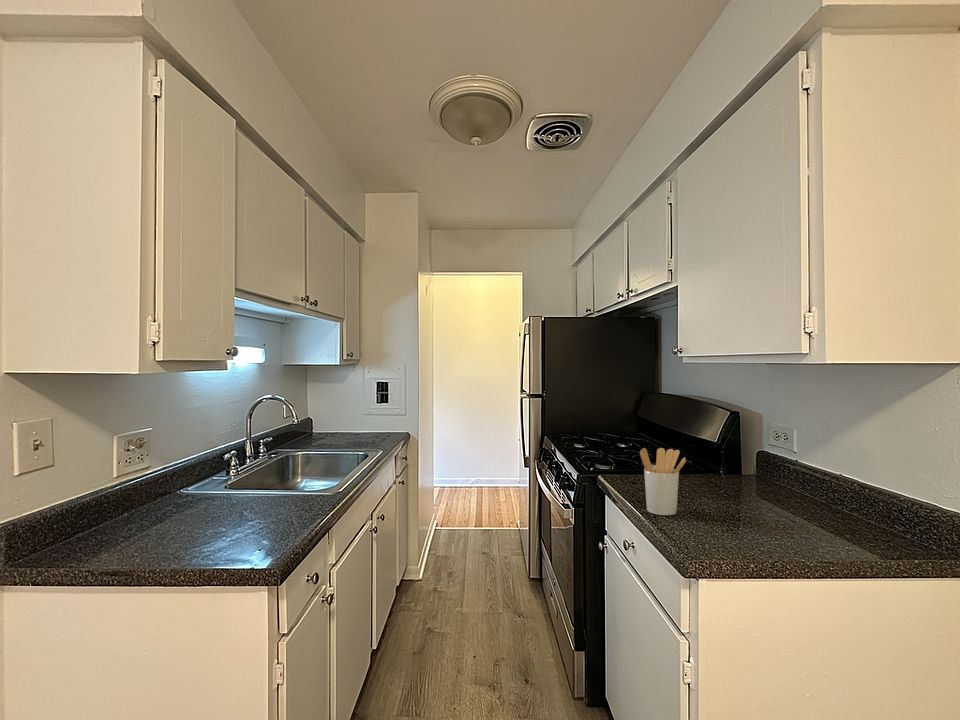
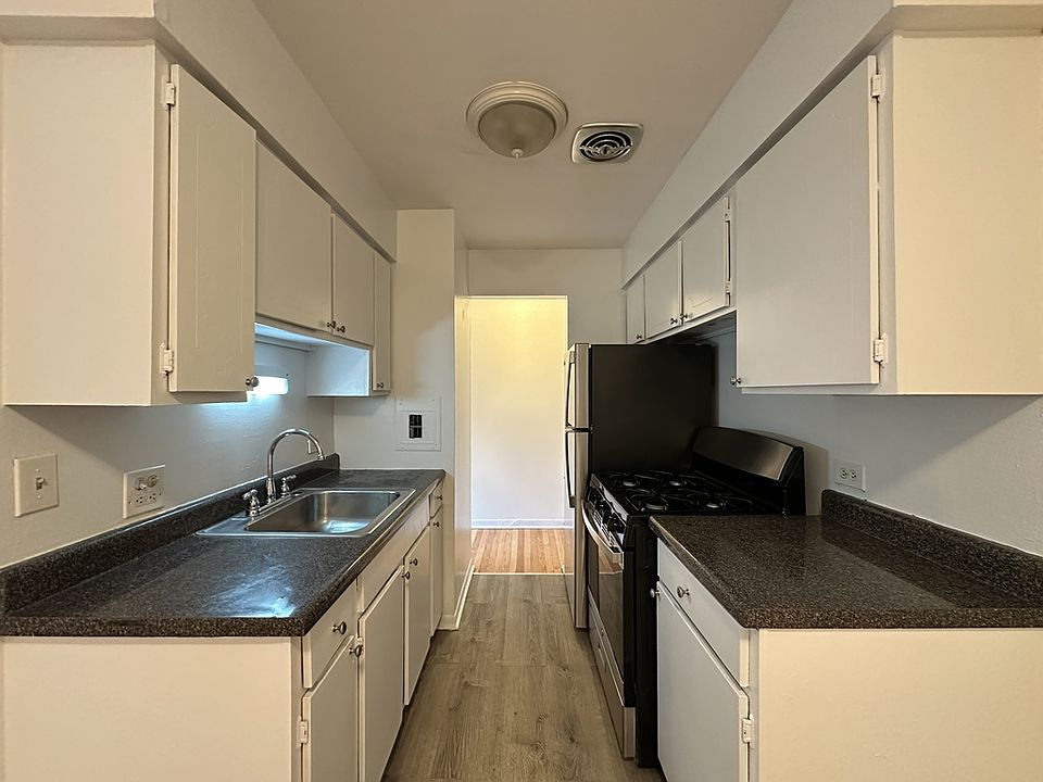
- utensil holder (663, 478)
